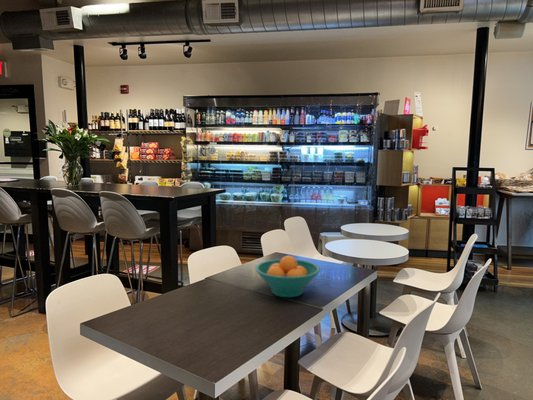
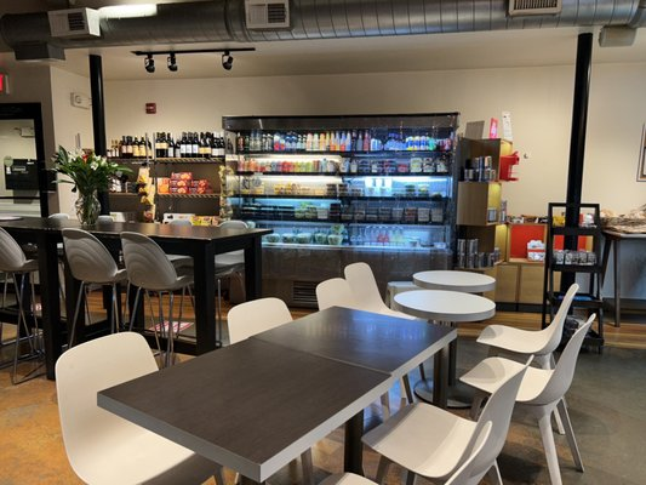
- fruit bowl (287, 274)
